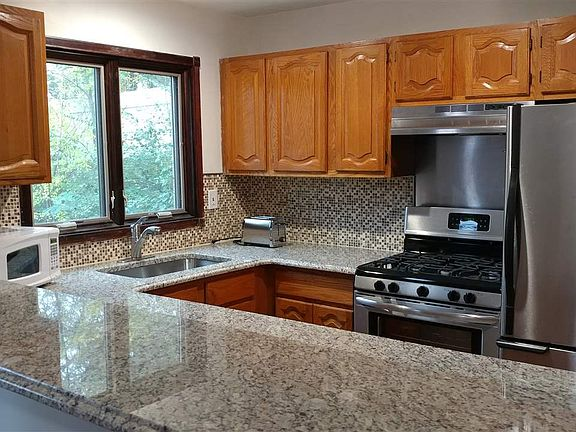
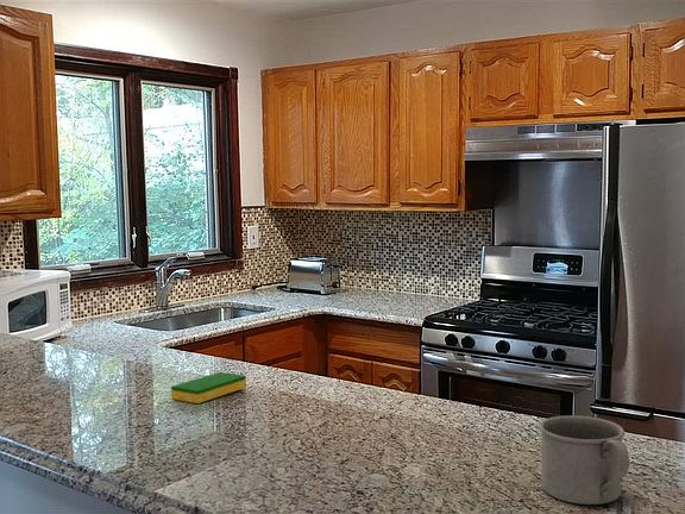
+ dish sponge (209, 387)
+ mug (585, 459)
